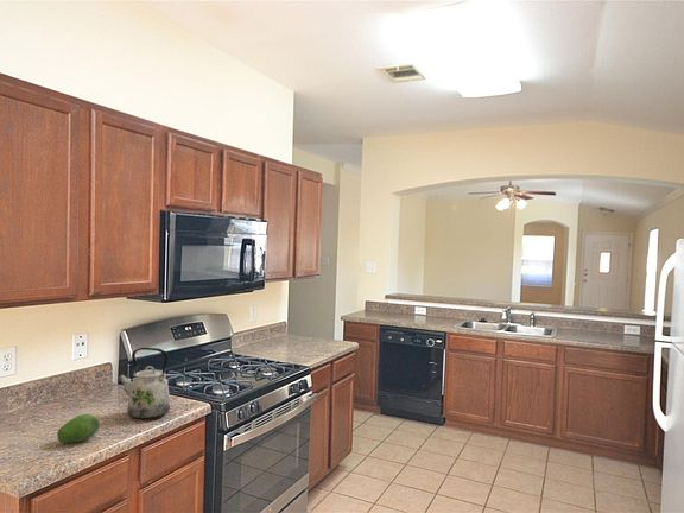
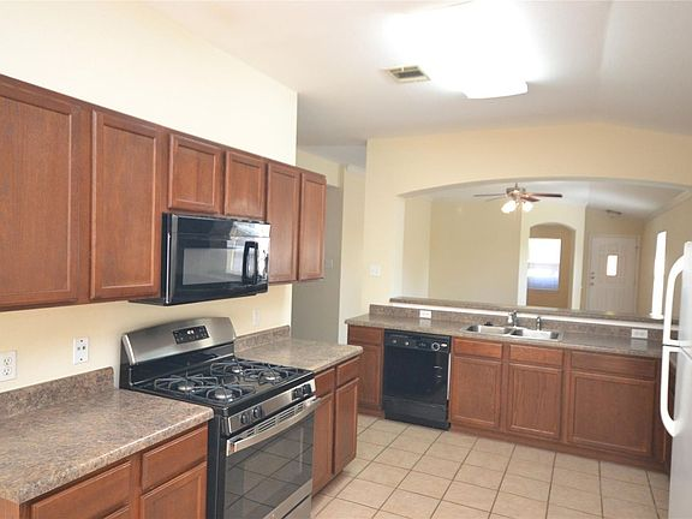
- kettle (142, 380)
- fruit (78, 429)
